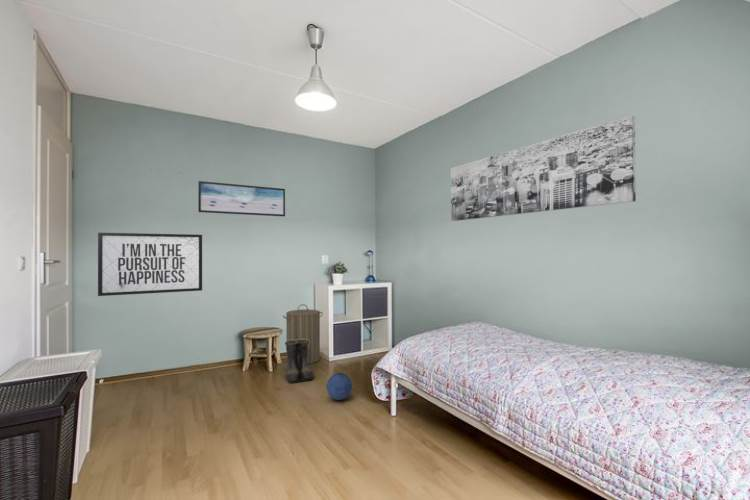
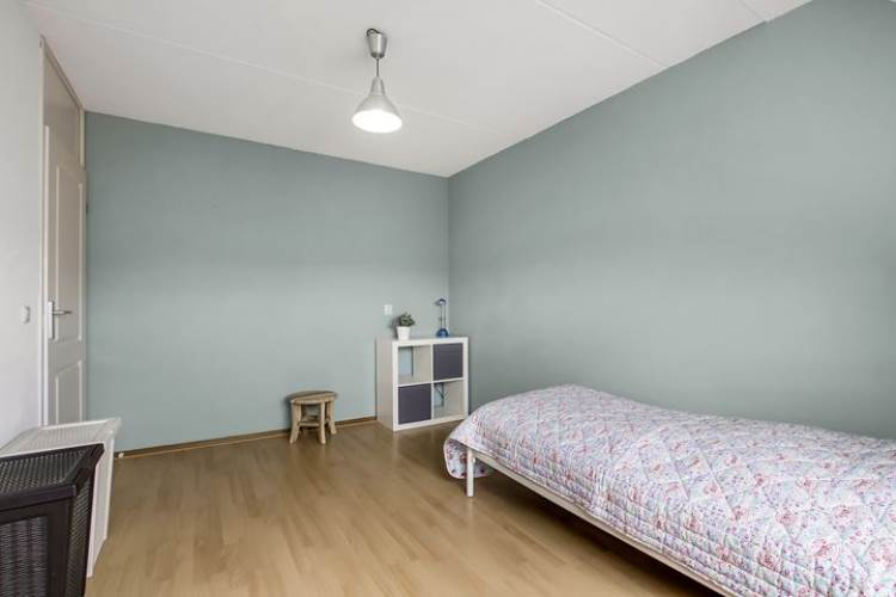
- wall art (521, 180)
- laundry hamper (303, 332)
- mirror (153, 263)
- ball (339, 386)
- boots (298, 359)
- wall art (244, 199)
